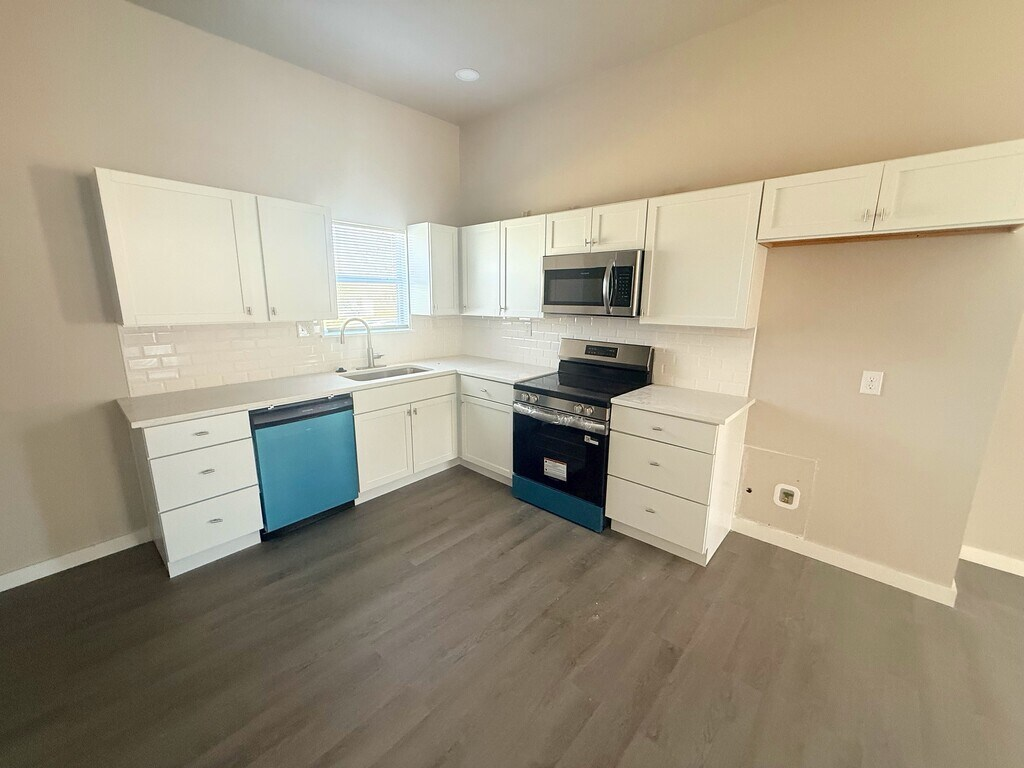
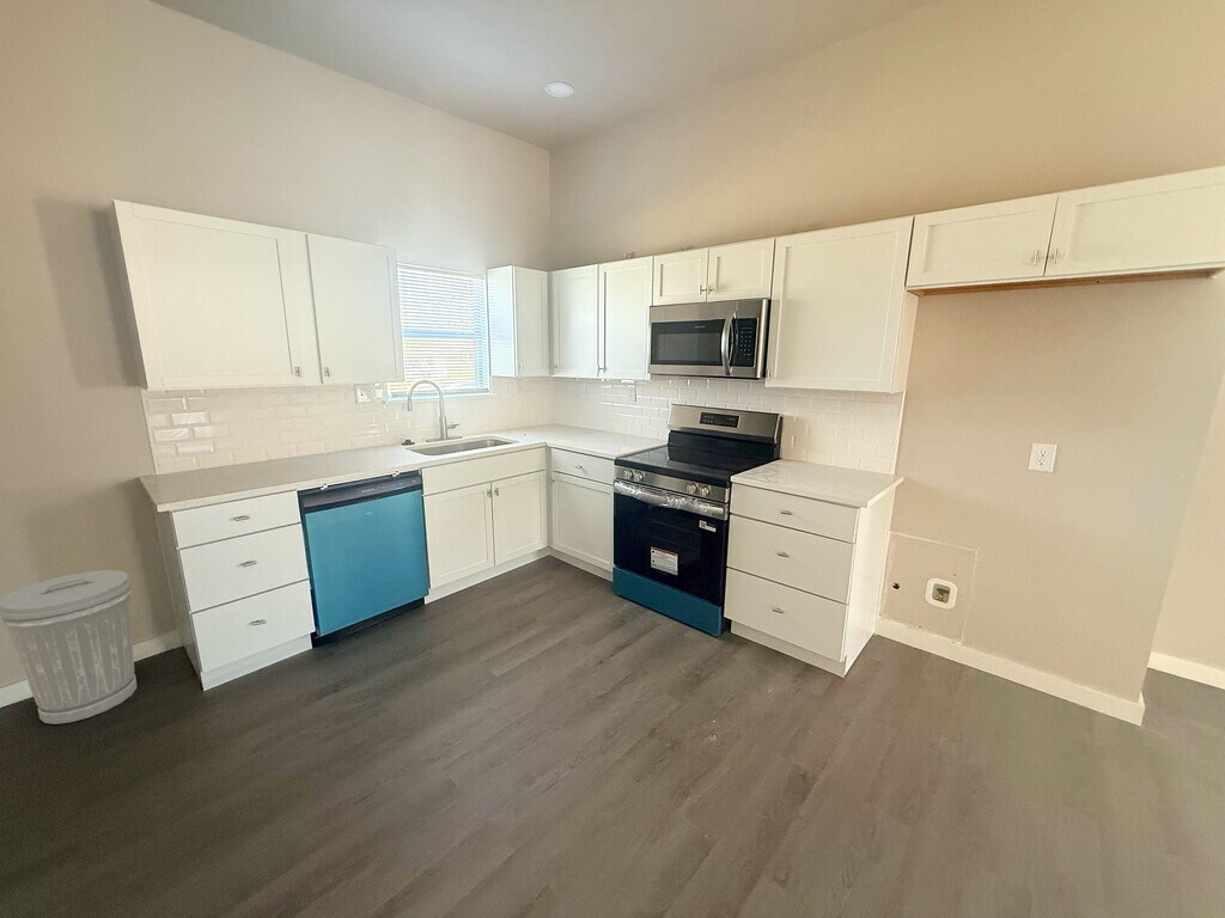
+ trash can (79, 642)
